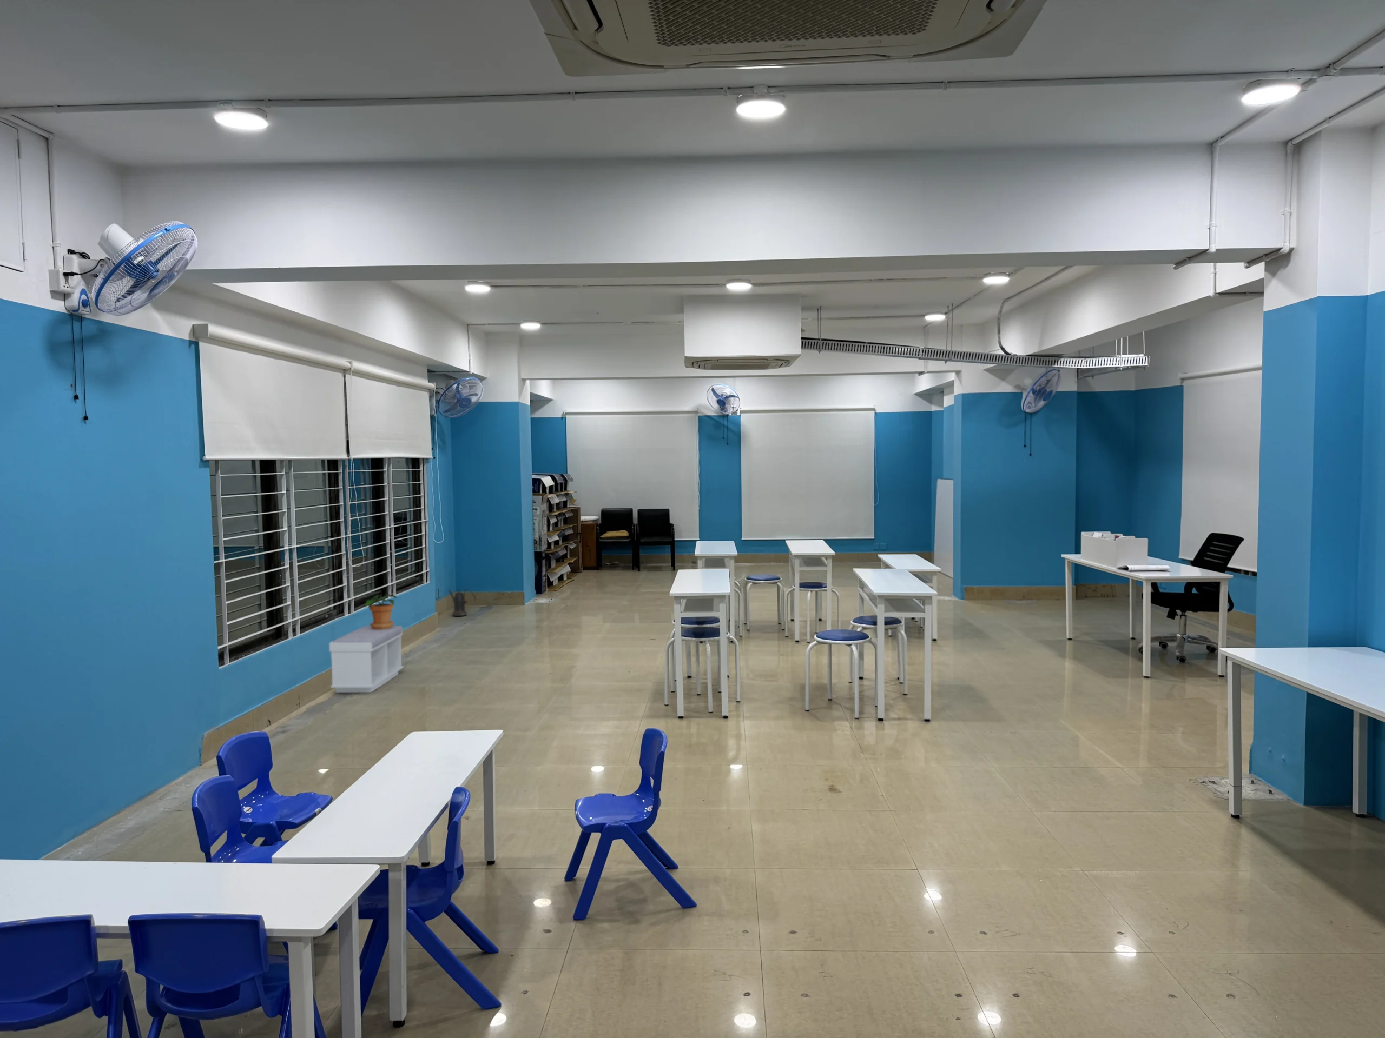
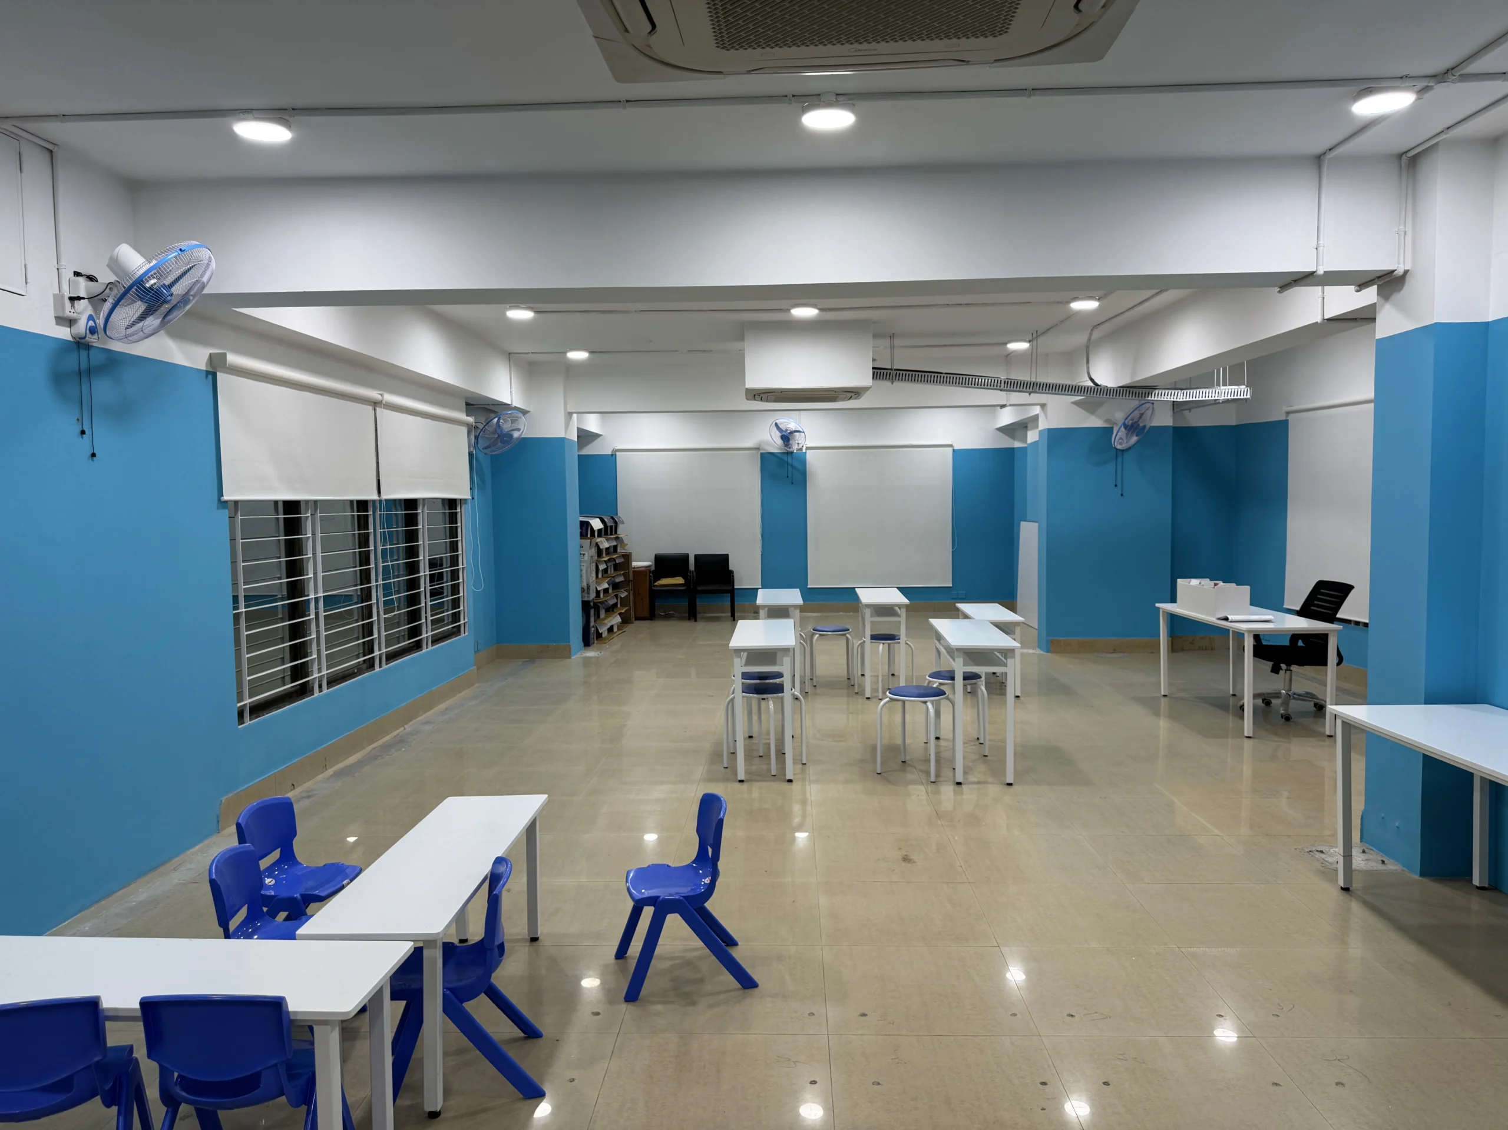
- potted plant (377, 611)
- watering can (462, 602)
- bench (369, 656)
